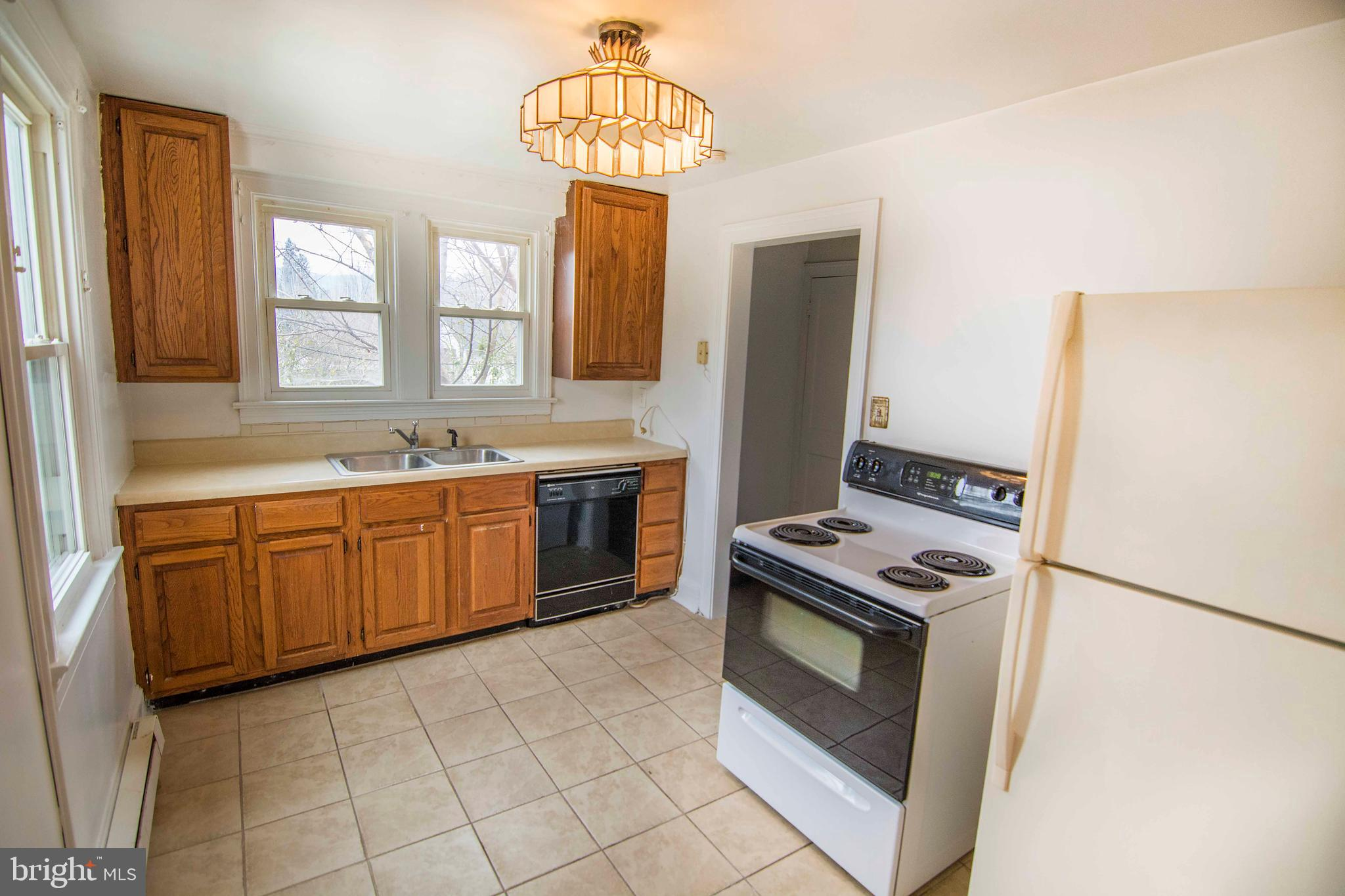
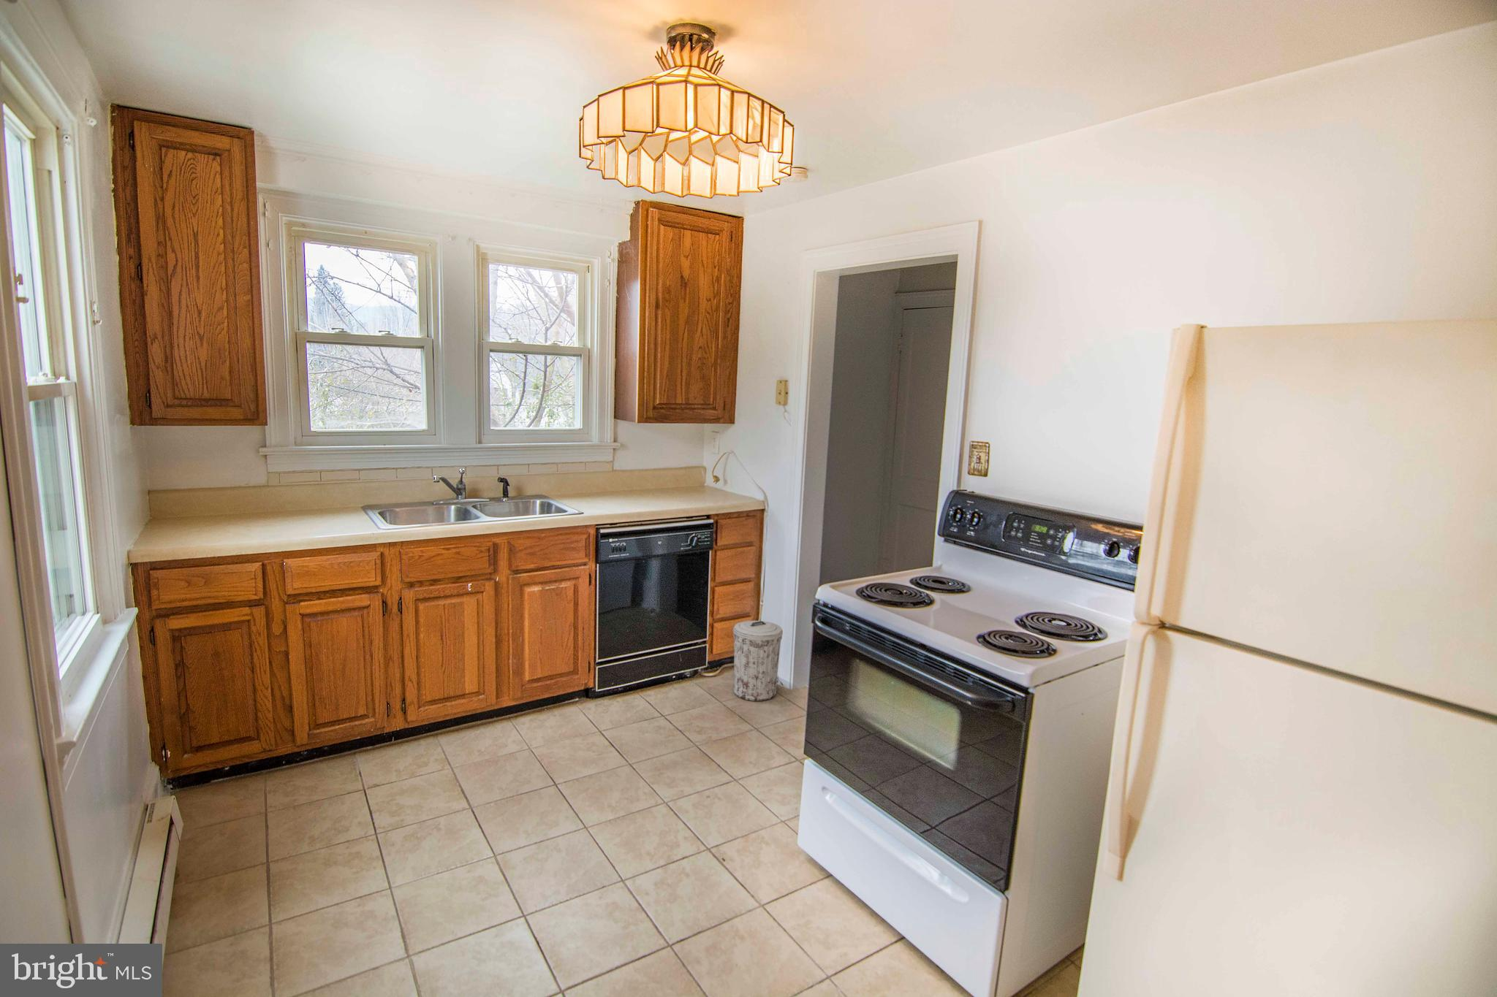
+ trash can (756, 658)
